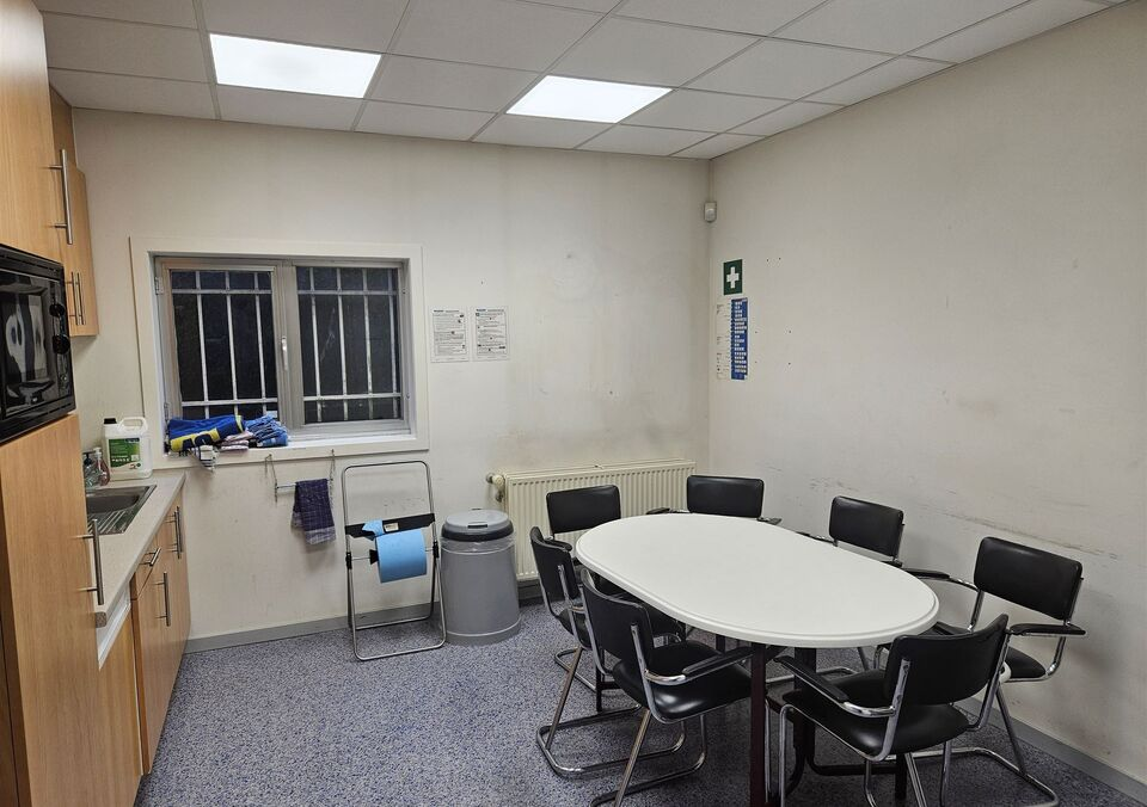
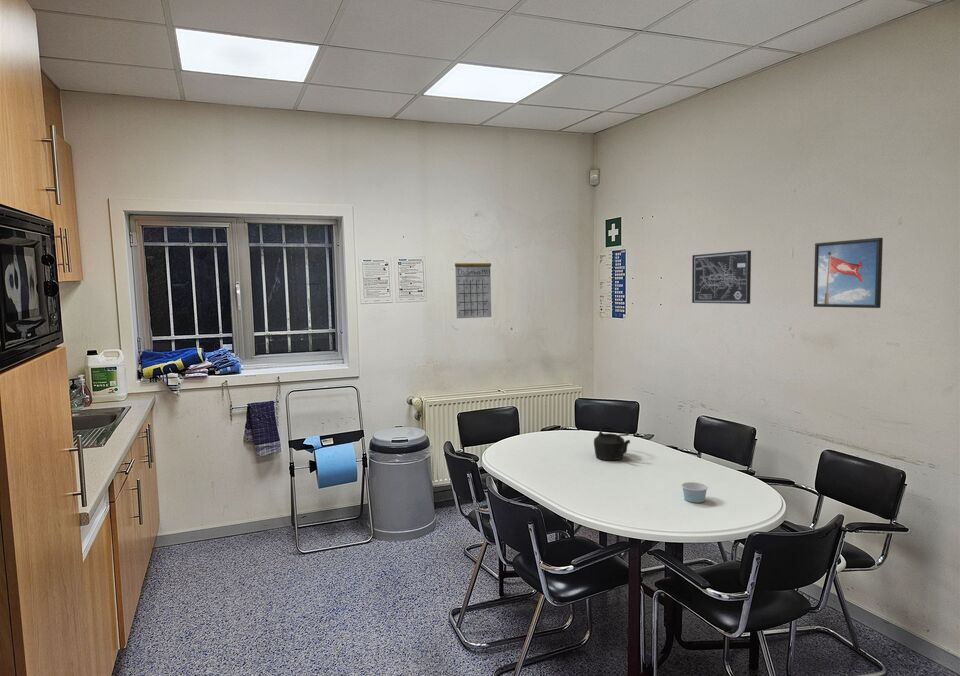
+ wall art (719, 278)
+ calendar (473, 284)
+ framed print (846, 274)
+ paper cup (694, 492)
+ teapot (612, 444)
